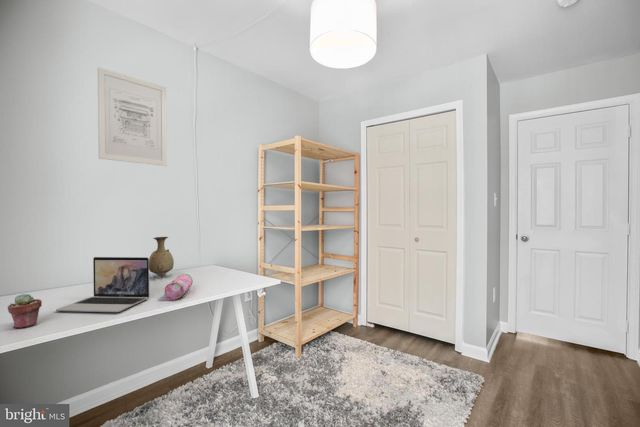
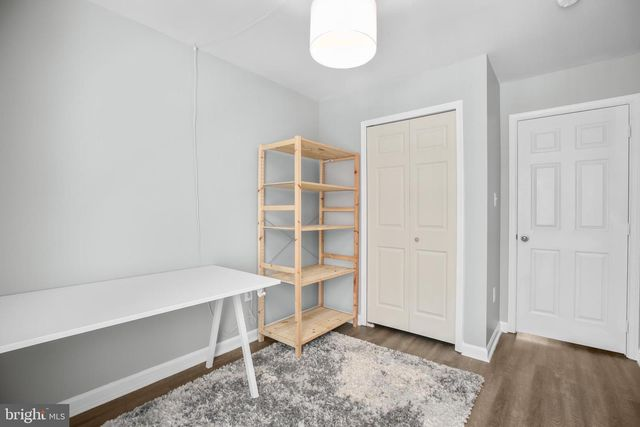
- pencil case (179, 285)
- laptop (105, 282)
- potted succulent (25, 309)
- wall art (134, 120)
- vase (161, 257)
